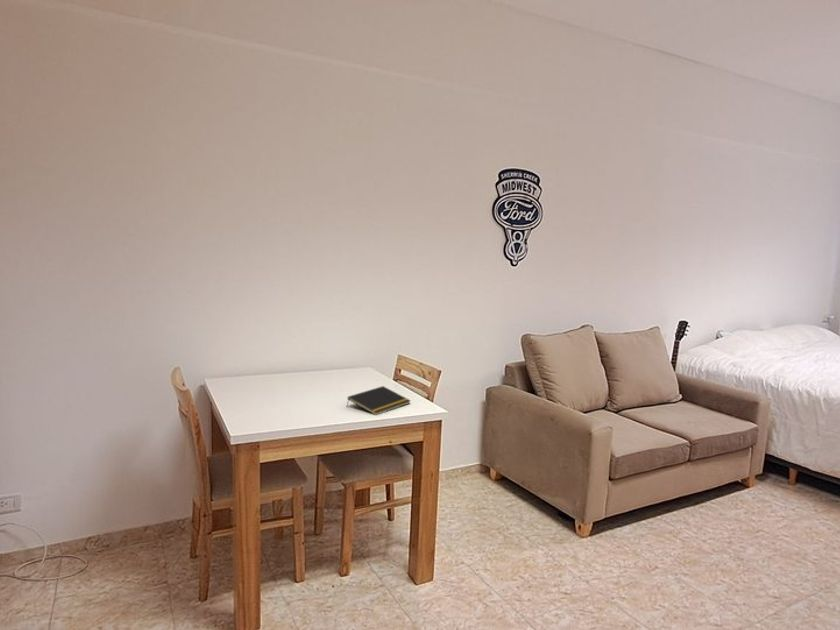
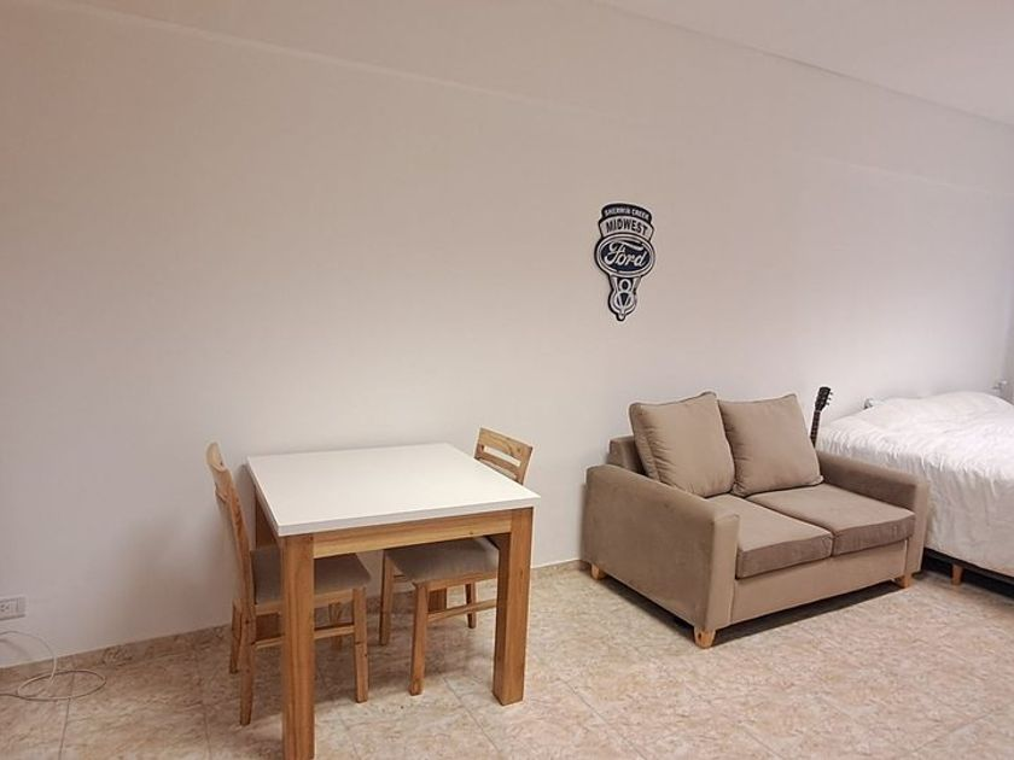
- notepad (379, 399)
